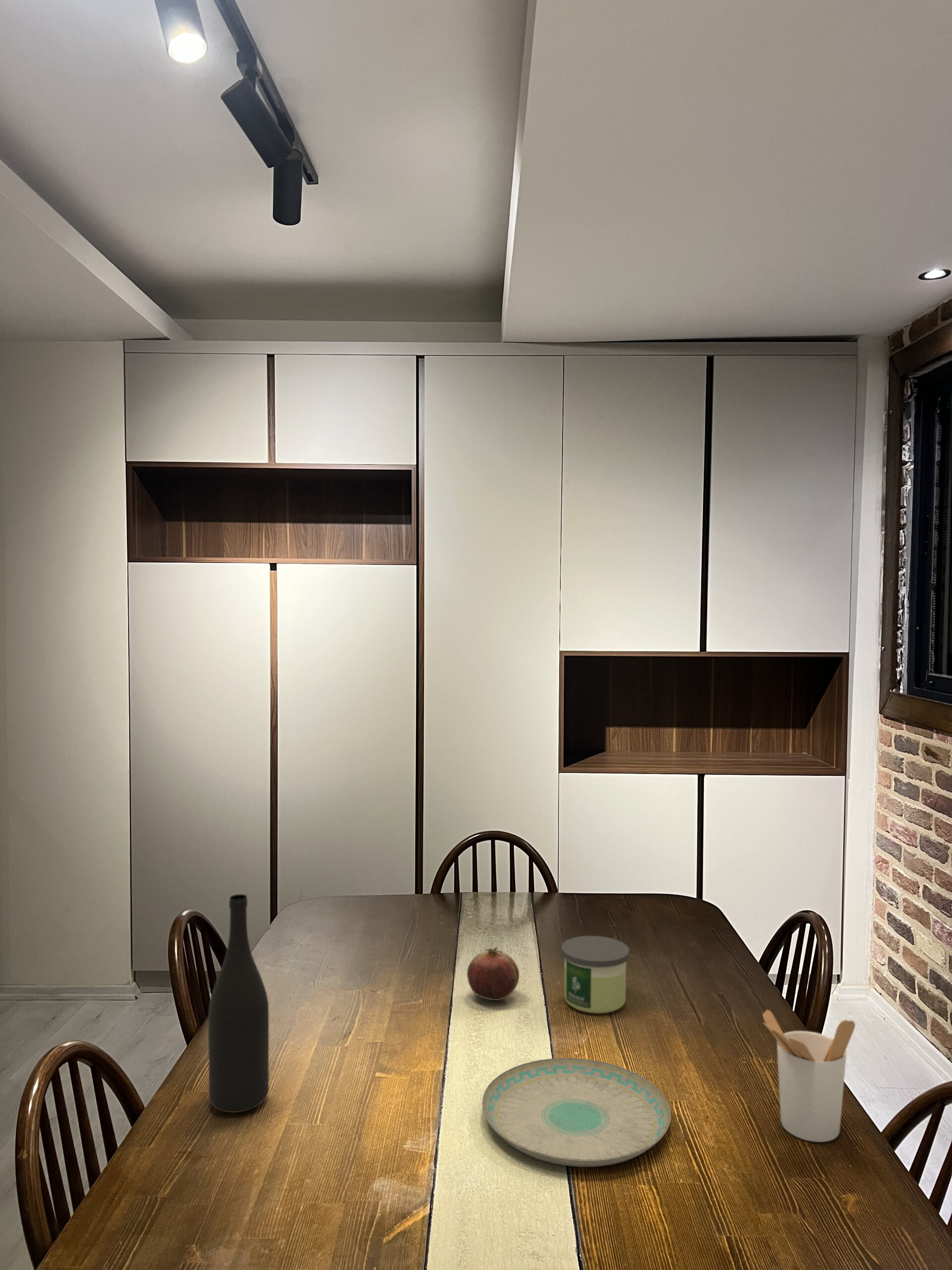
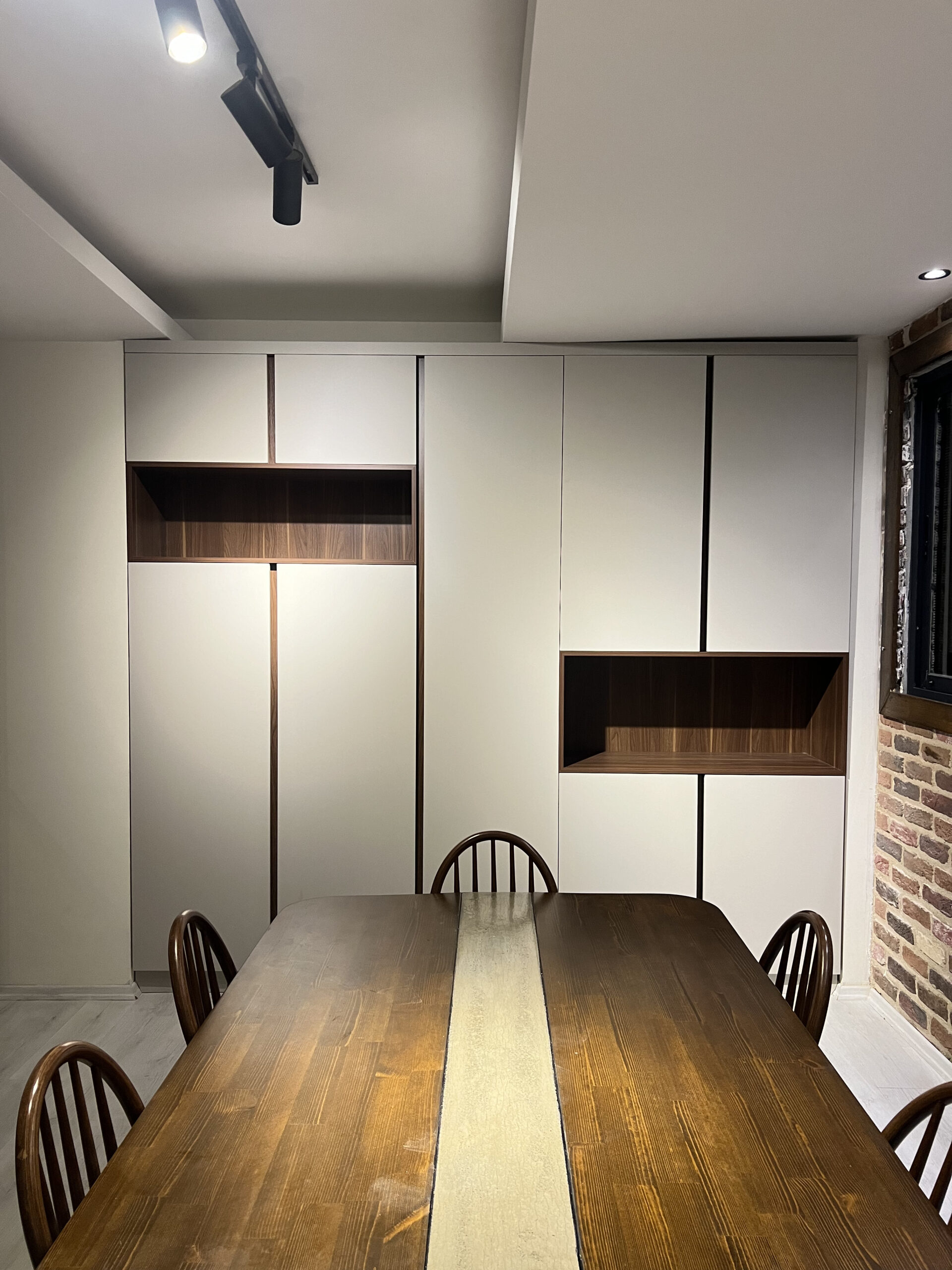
- candle (595, 975)
- plate (575, 1111)
- fruit (492, 973)
- wine bottle (238, 1000)
- utensil holder (802, 1073)
